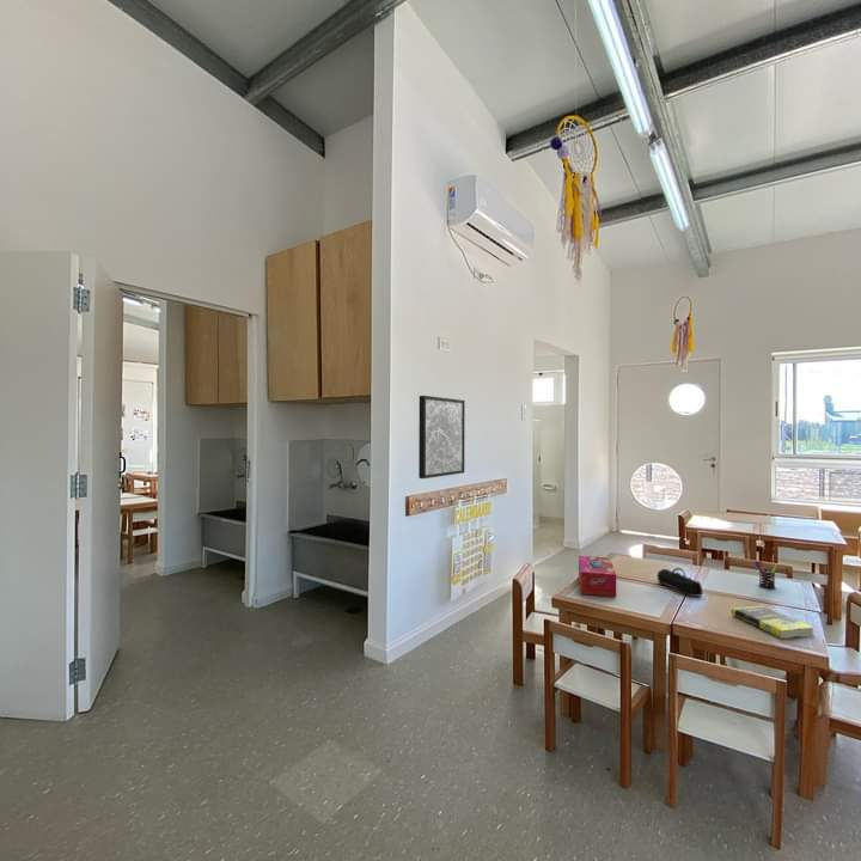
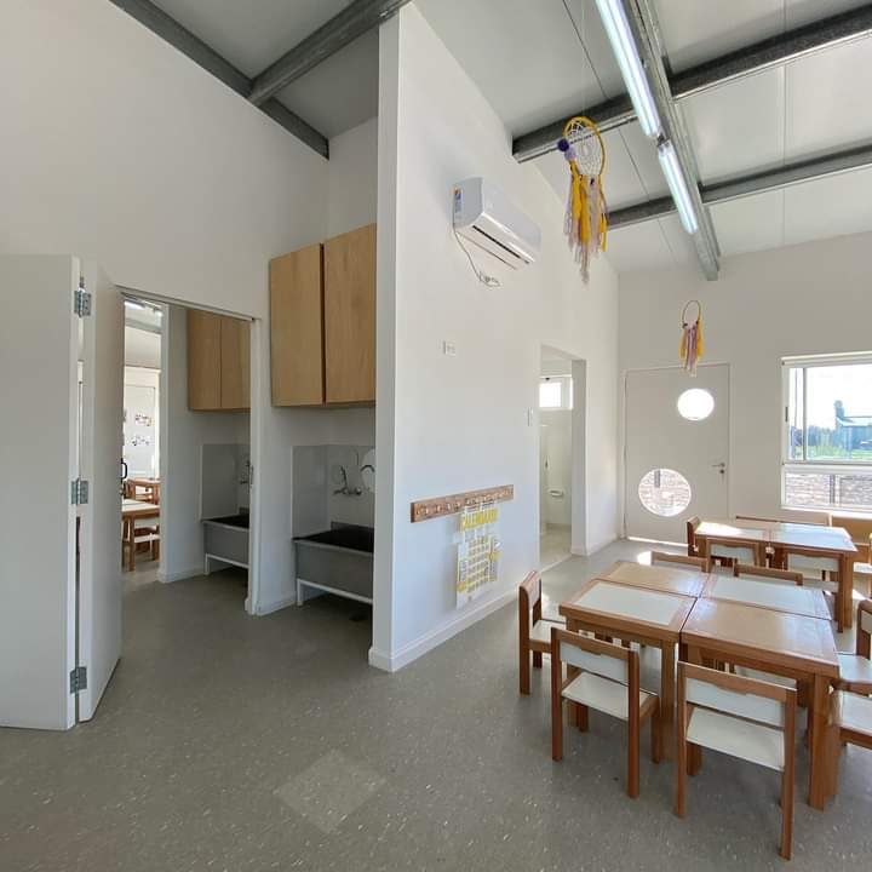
- tissue box (596, 574)
- pen holder (767, 573)
- wall art (442, 436)
- book (770, 621)
- pencil case (678, 578)
